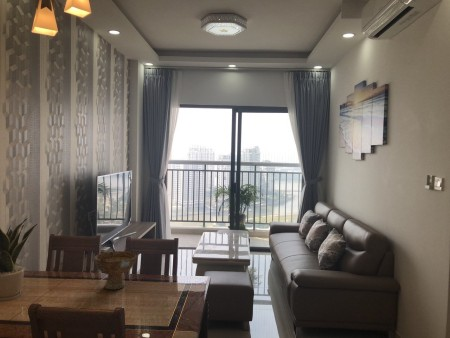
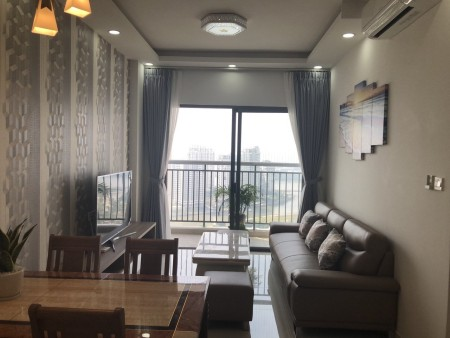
- bowl (115, 269)
